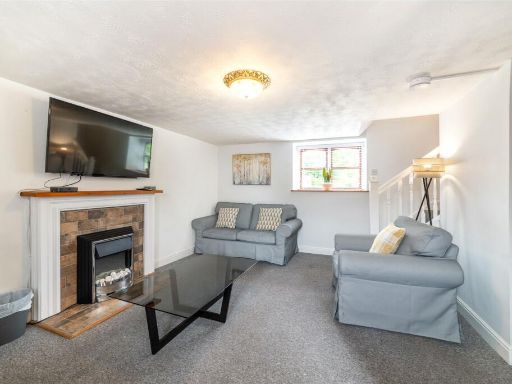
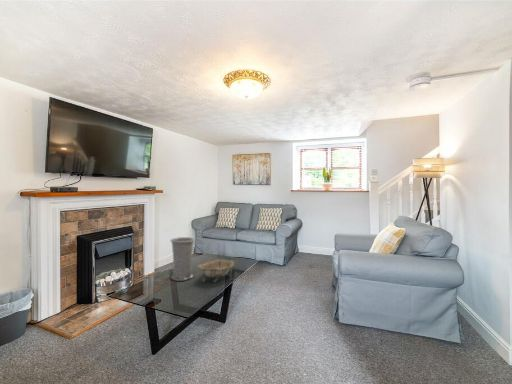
+ decorative bowl (216, 270)
+ vase (182, 258)
